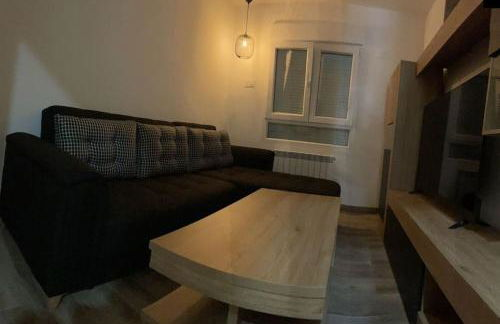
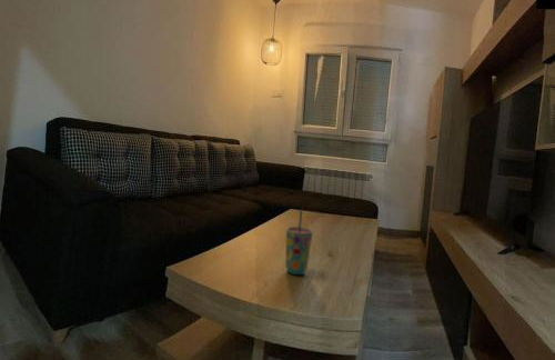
+ cup (299, 240)
